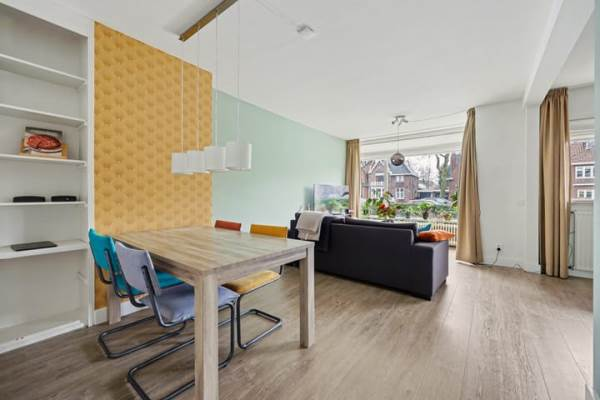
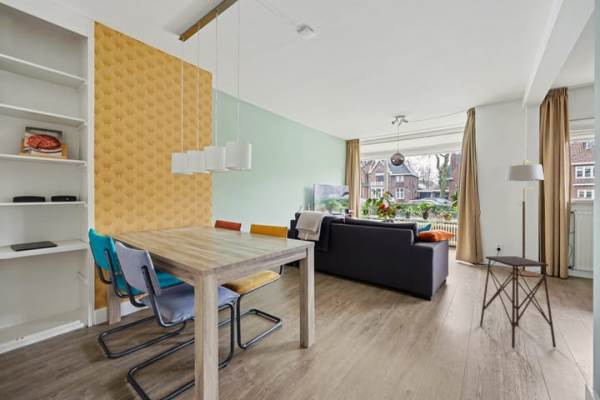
+ floor lamp (524, 216)
+ side table (516, 298)
